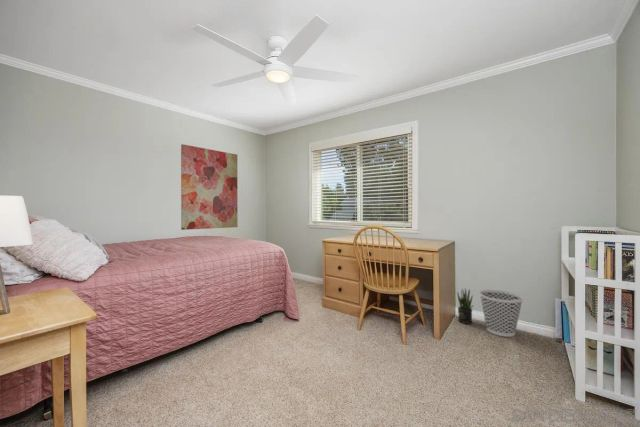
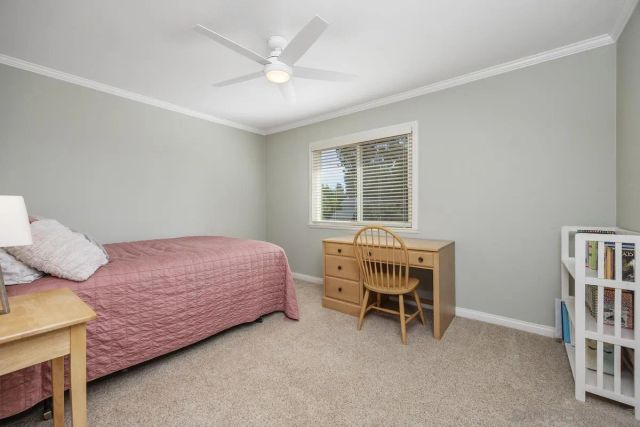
- potted plant (464, 305)
- wastebasket (500, 313)
- wall art (211, 189)
